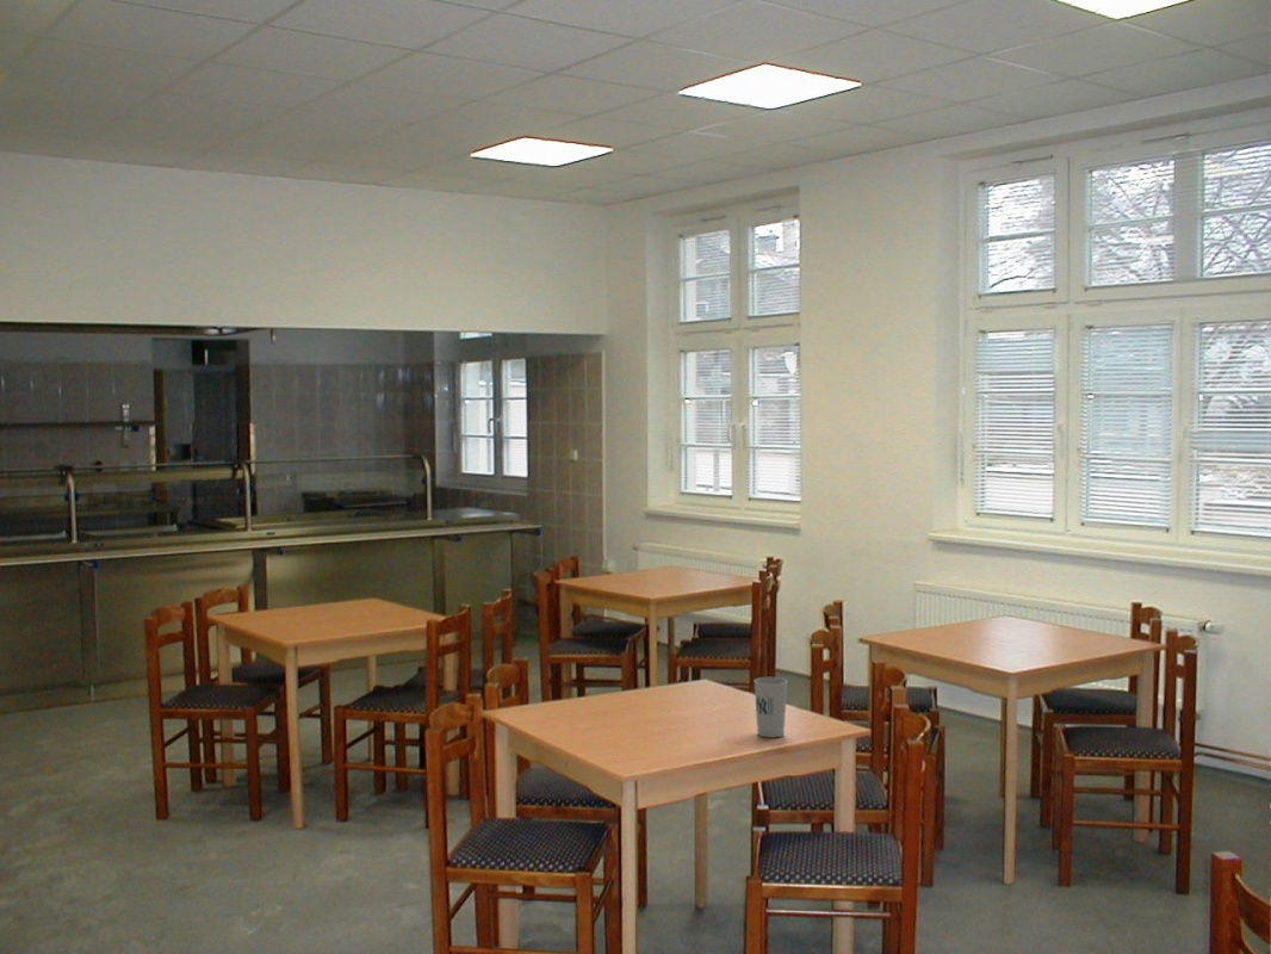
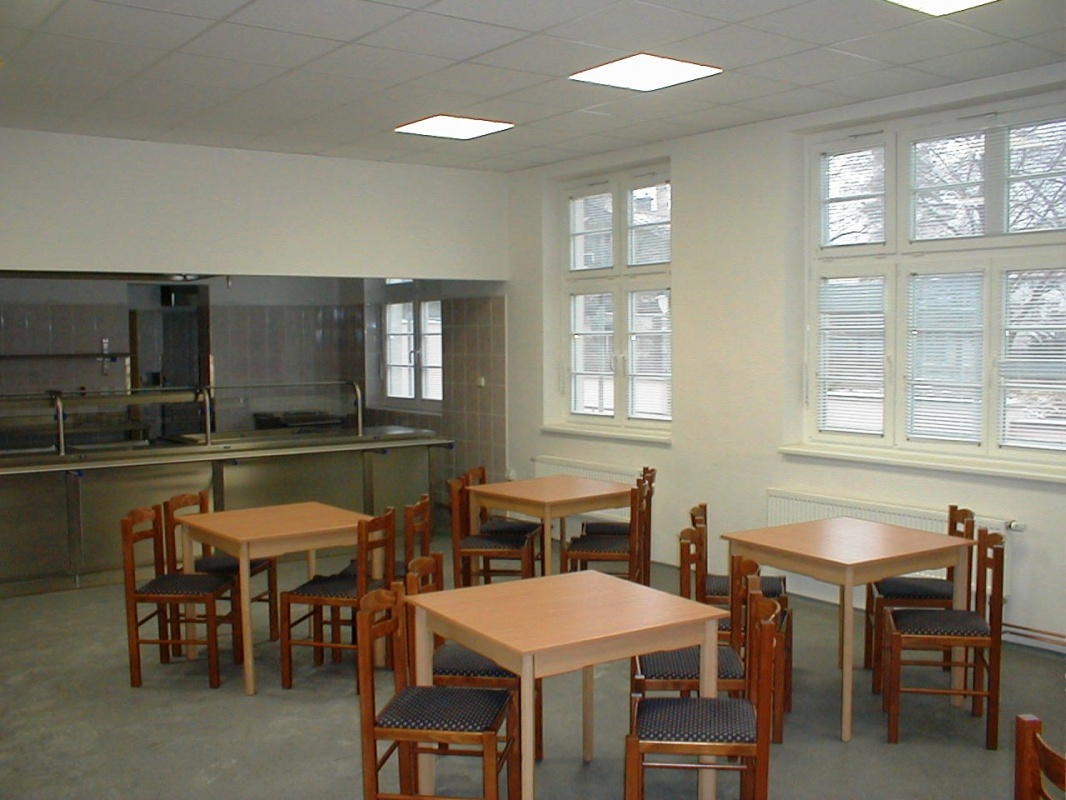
- cup (770, 707)
